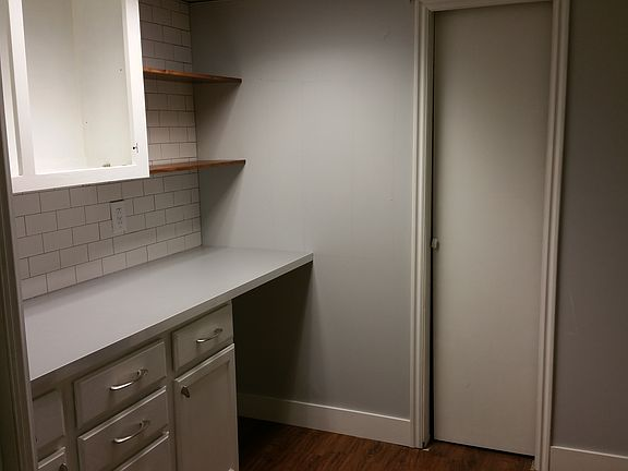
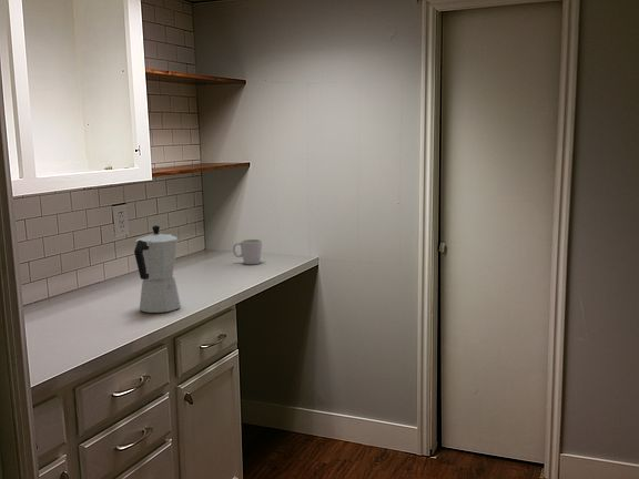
+ mug (247, 252)
+ moka pot (155, 267)
